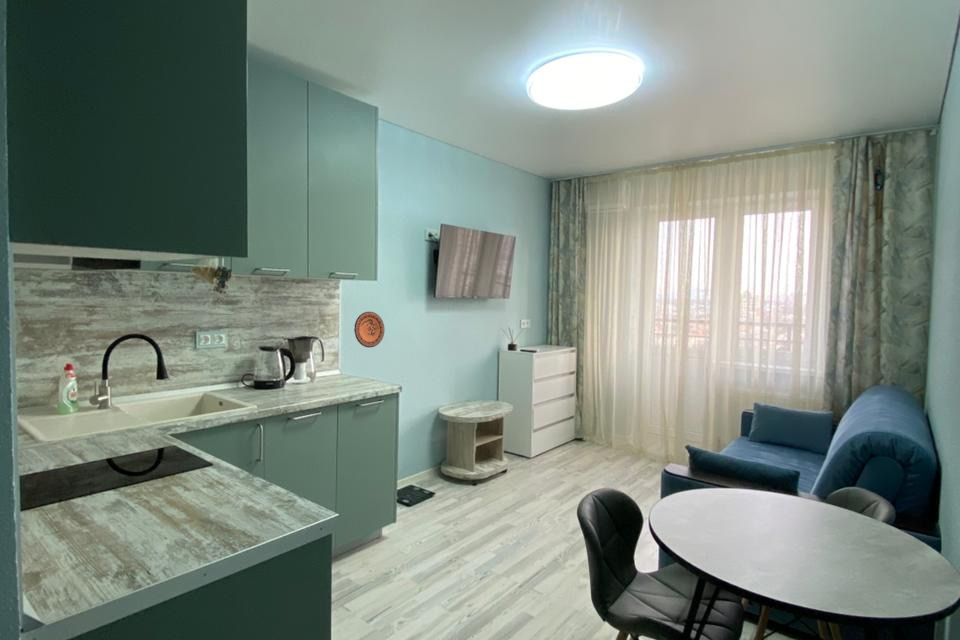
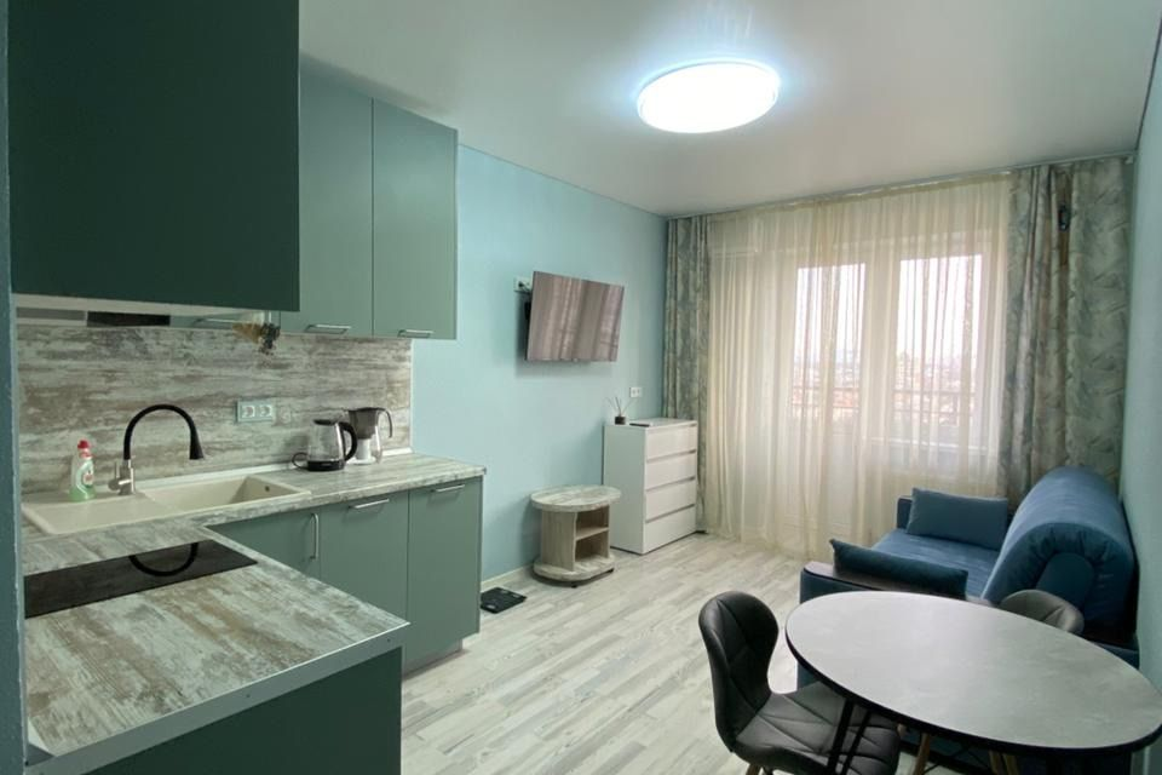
- decorative plate (369, 329)
